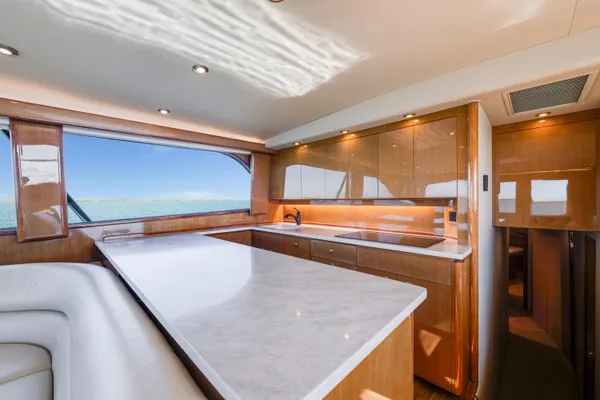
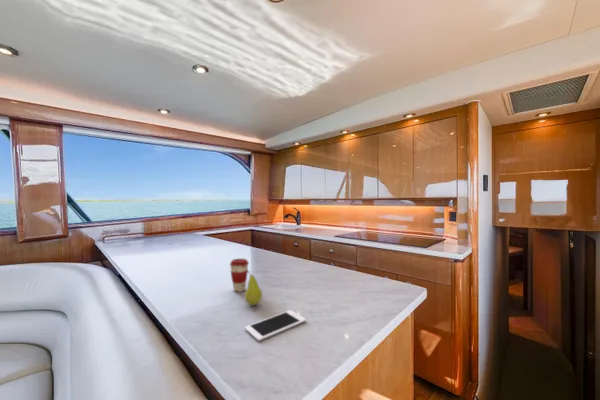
+ fruit (253, 287)
+ coffee cup (239, 274)
+ cell phone (276, 323)
